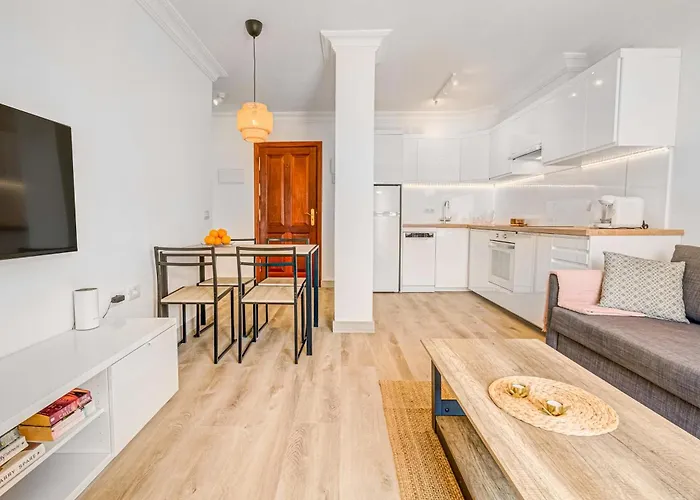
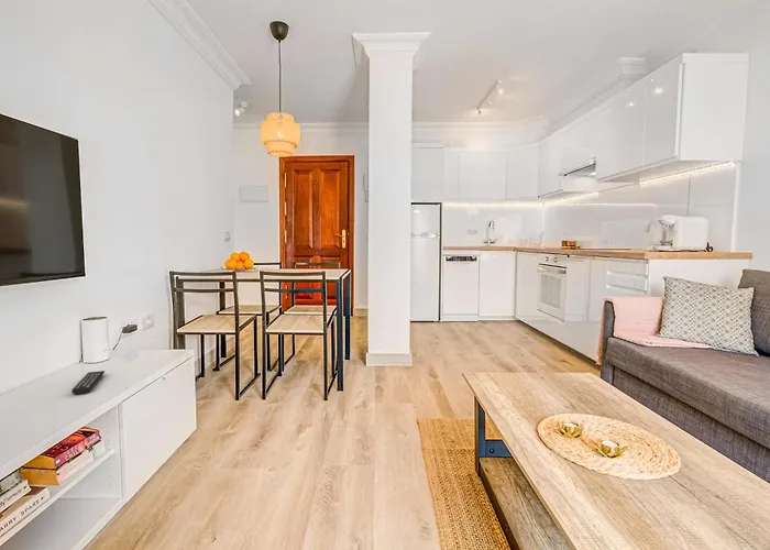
+ remote control (89, 382)
